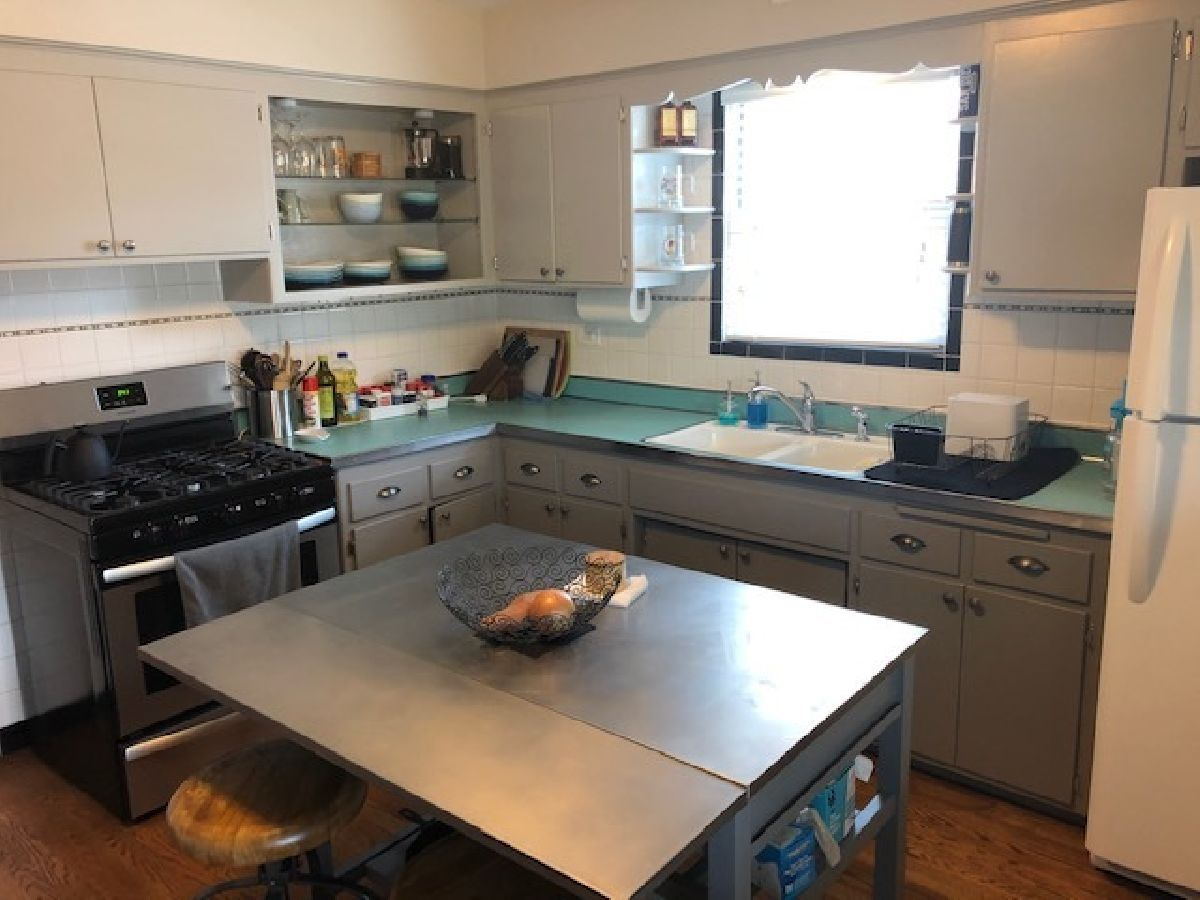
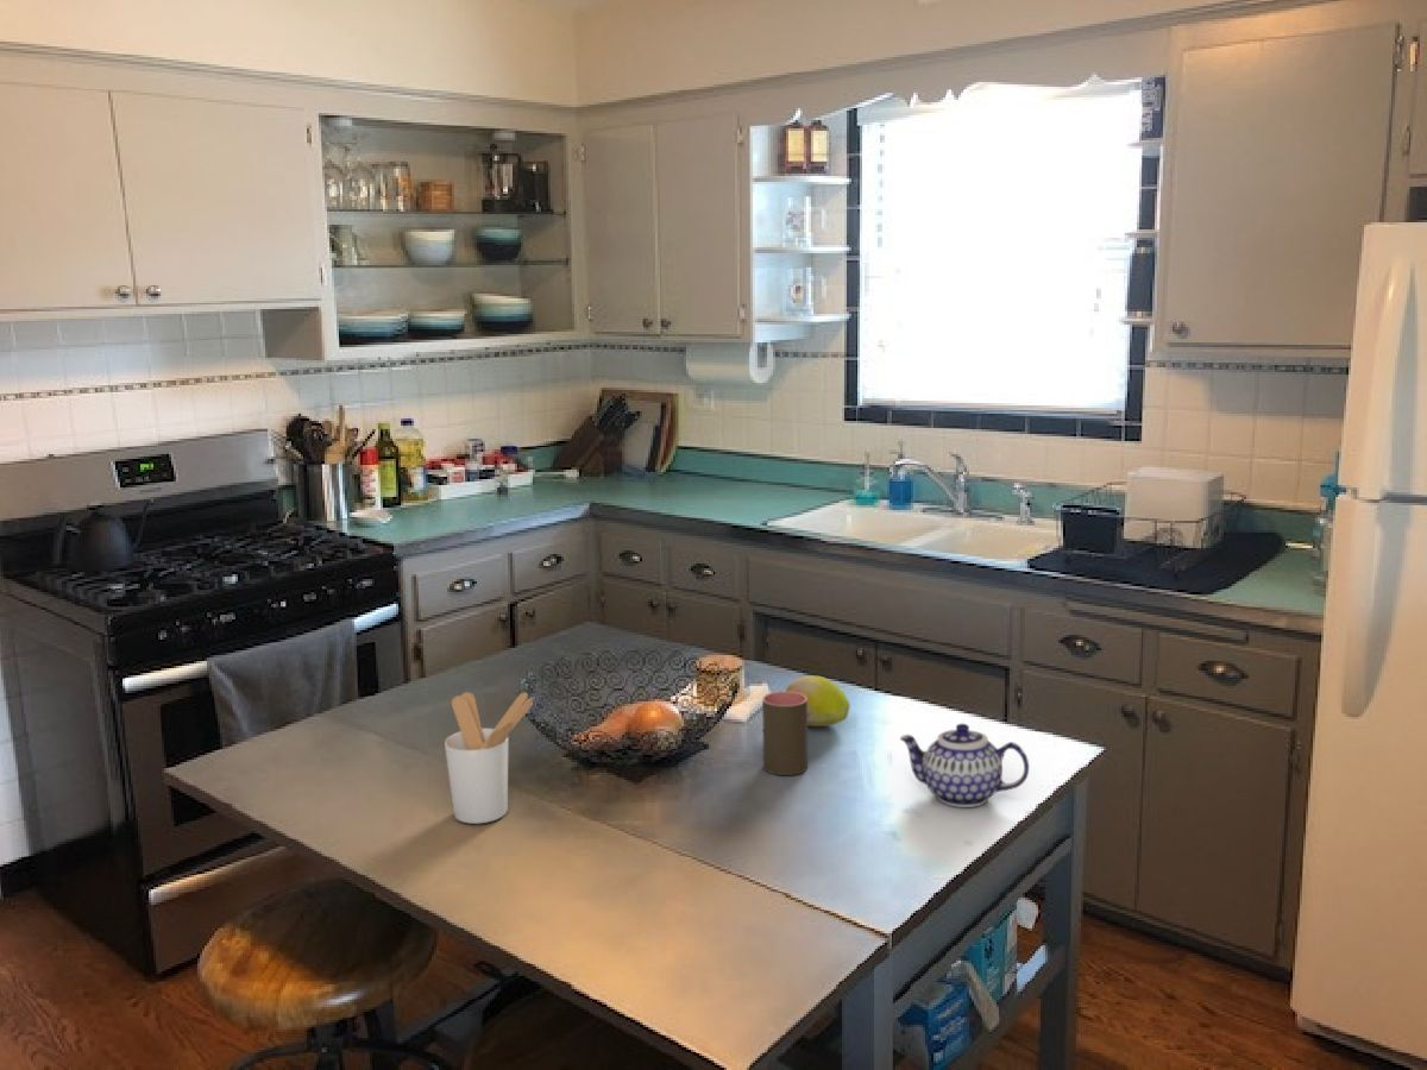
+ fruit (817, 700)
+ cup (785, 732)
+ teapot (963, 760)
+ utensil holder (492, 754)
